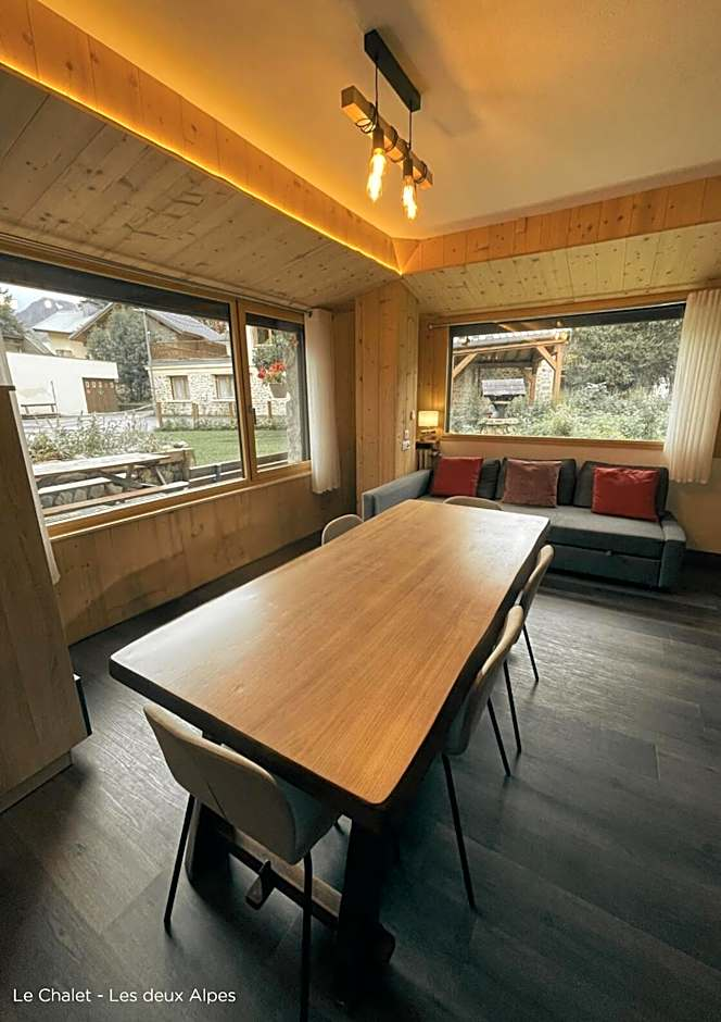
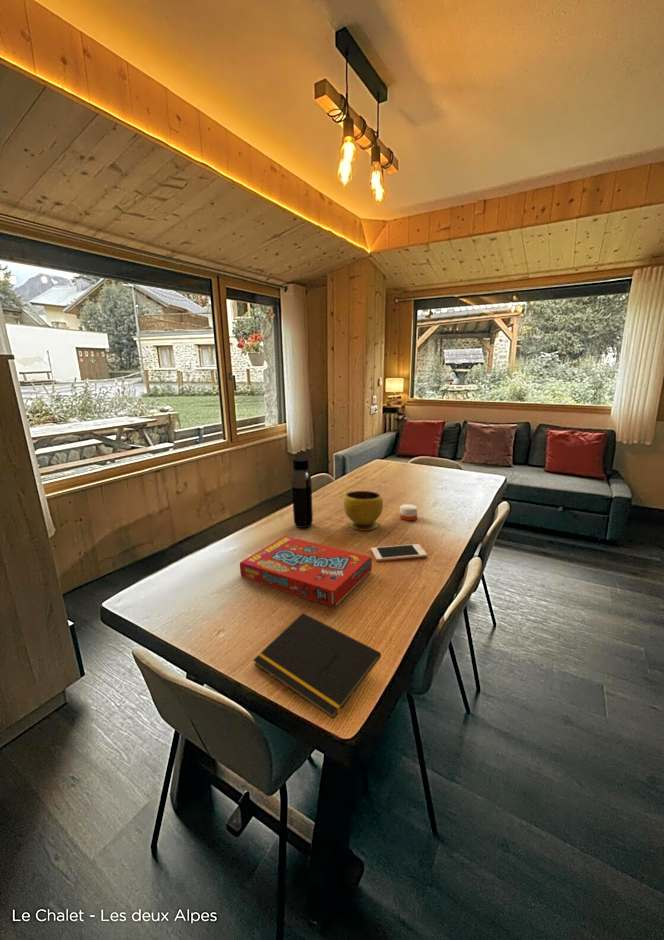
+ cell phone (398, 552)
+ notepad (316, 658)
+ water bottle (302, 492)
+ candle (408, 506)
+ snack box (306, 566)
+ bowl (363, 509)
